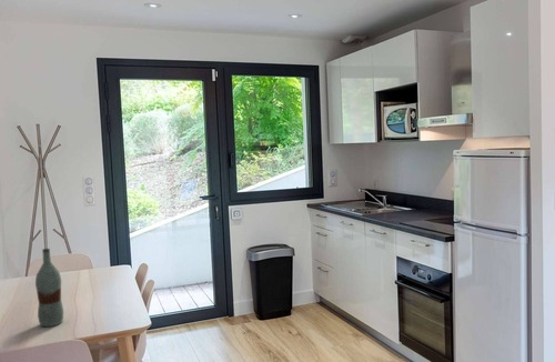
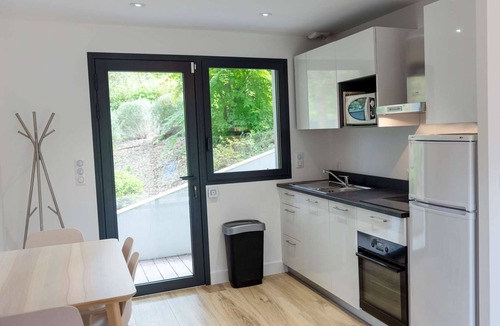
- bottle (48, 285)
